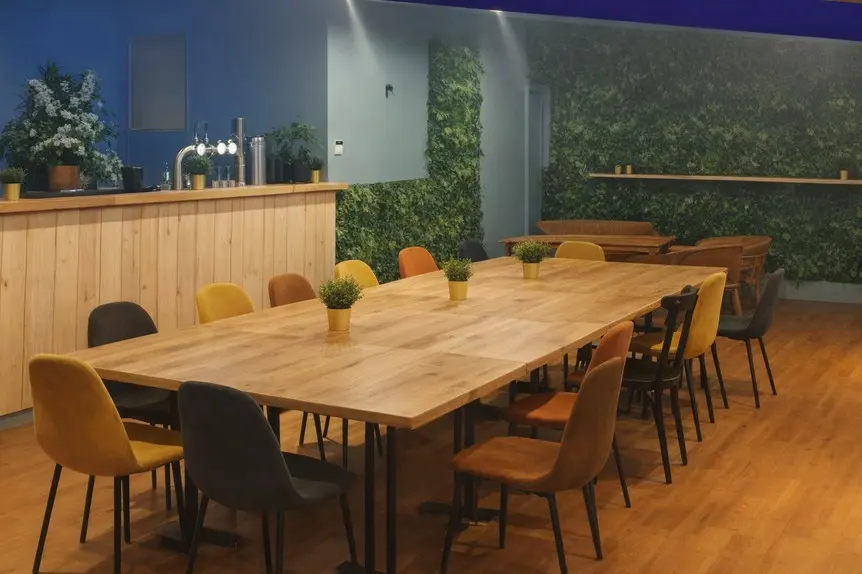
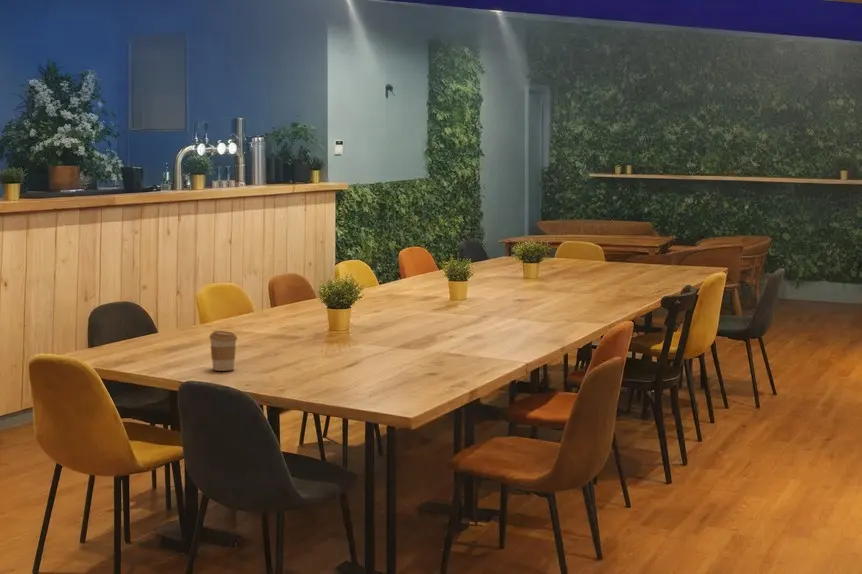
+ coffee cup (223, 350)
